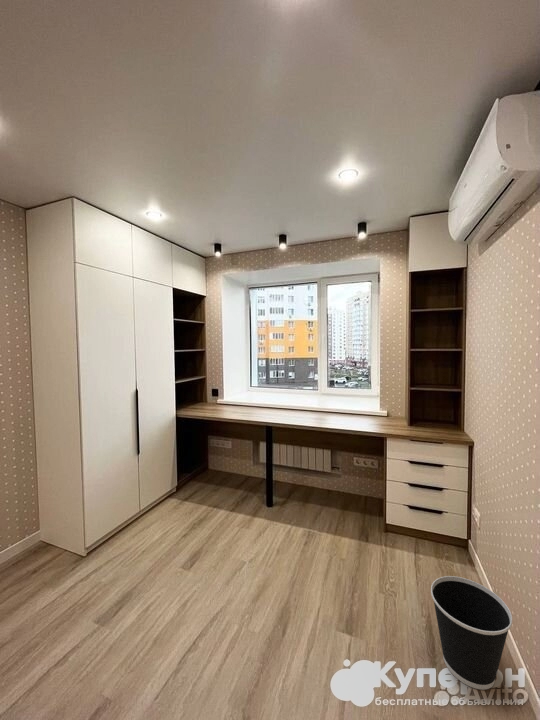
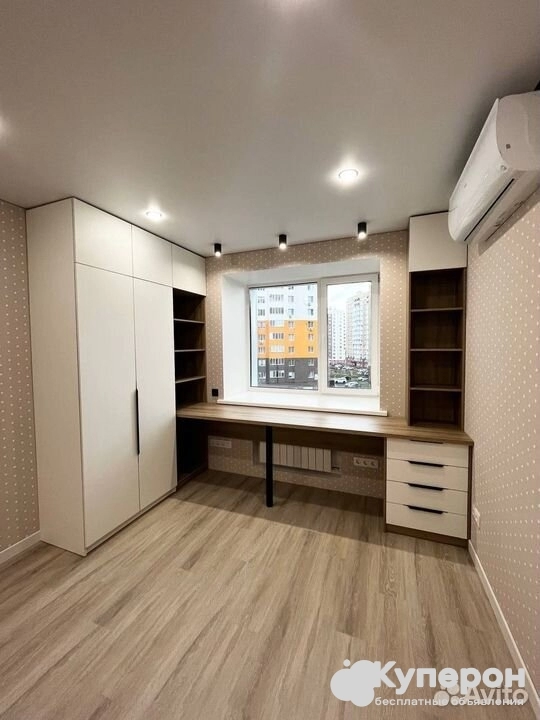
- wastebasket (468, 633)
